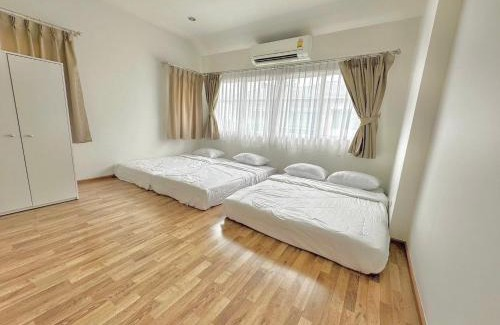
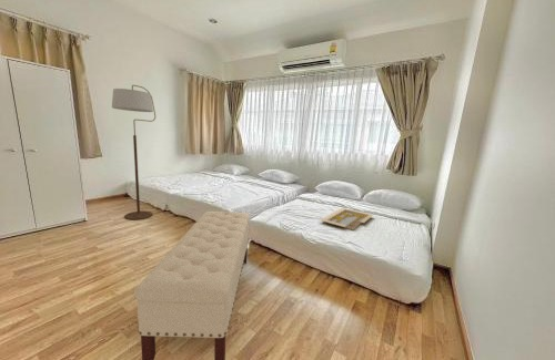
+ floor lamp (135, 153)
+ serving tray (347, 218)
+ bench (211, 268)
